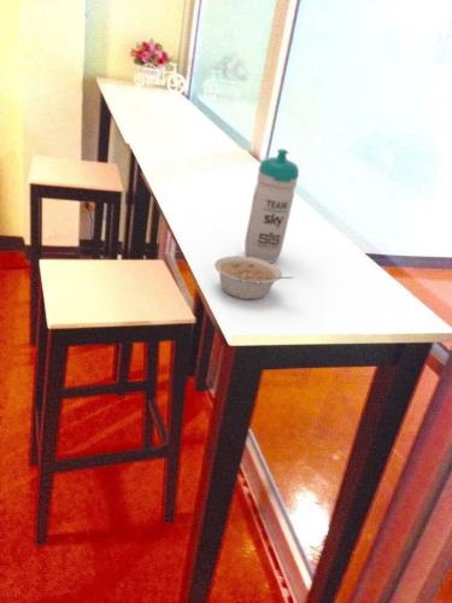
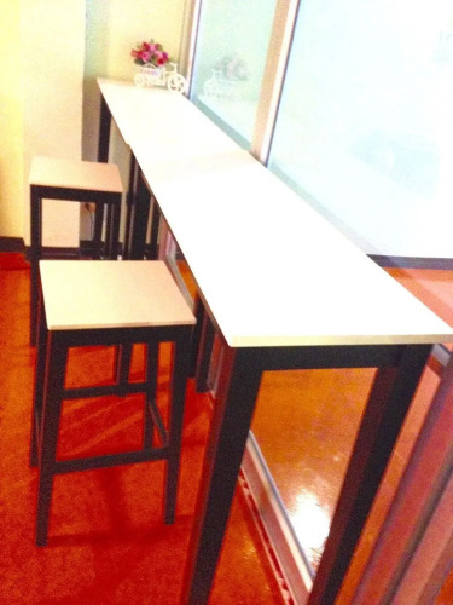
- water bottle (271, 205)
- legume (248, 277)
